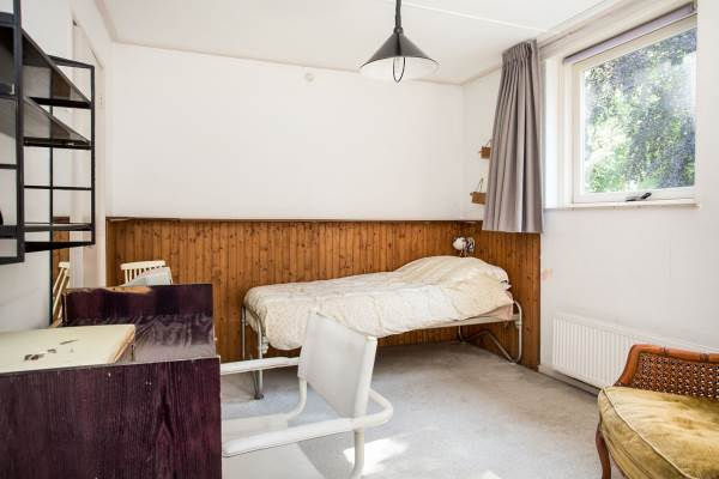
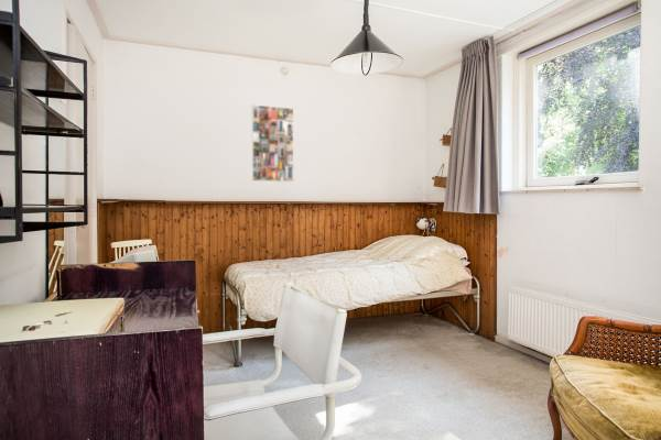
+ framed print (272, 143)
